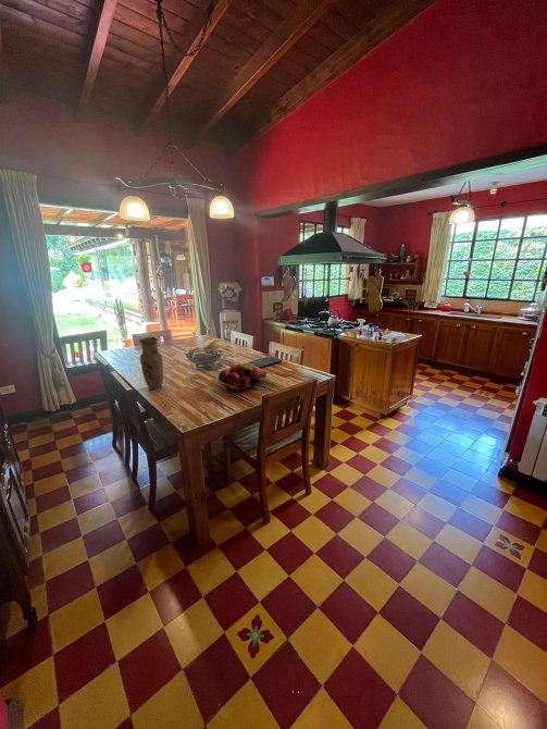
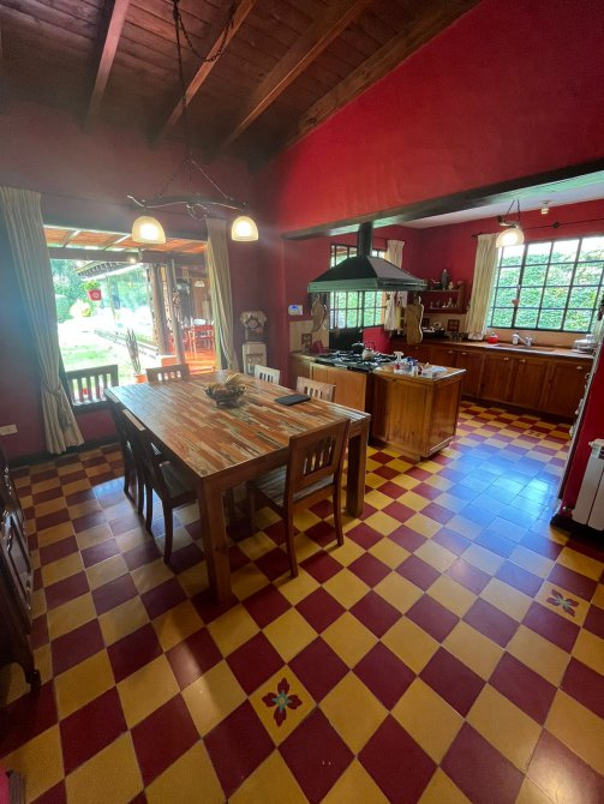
- vase (151, 363)
- fruit basket (243, 374)
